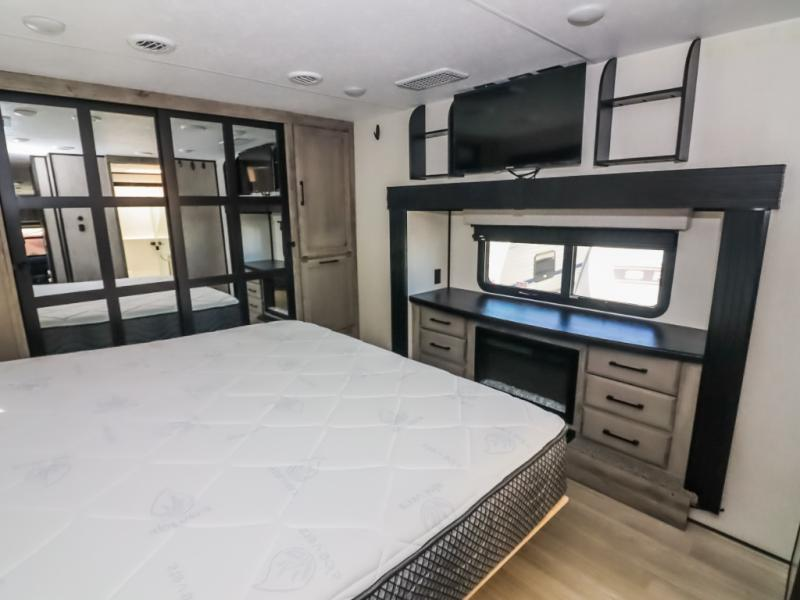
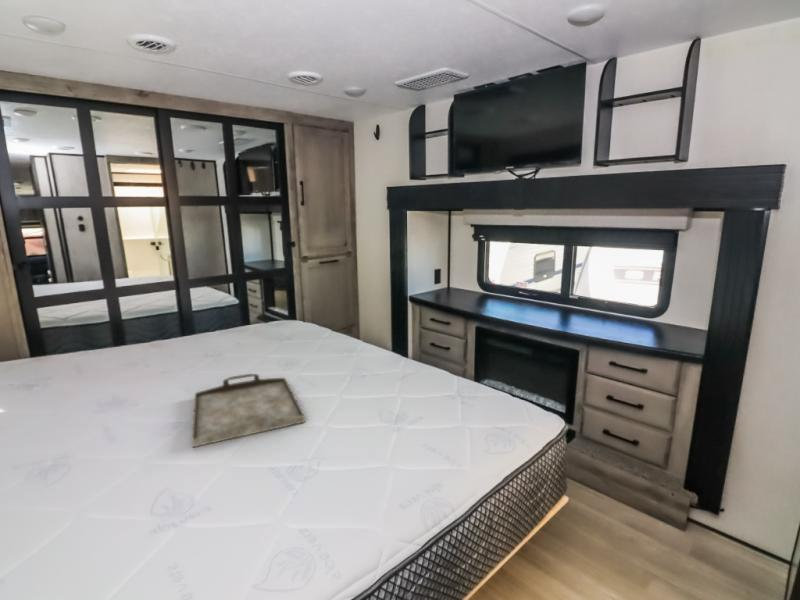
+ serving tray (245, 401)
